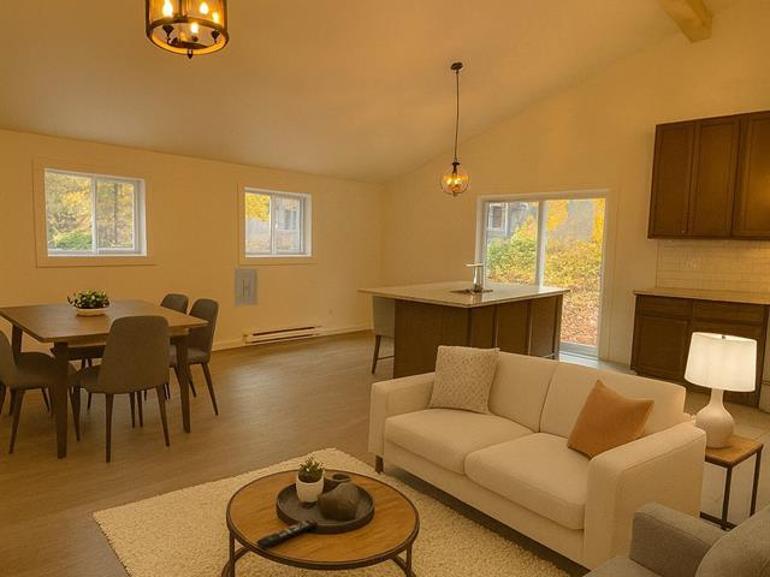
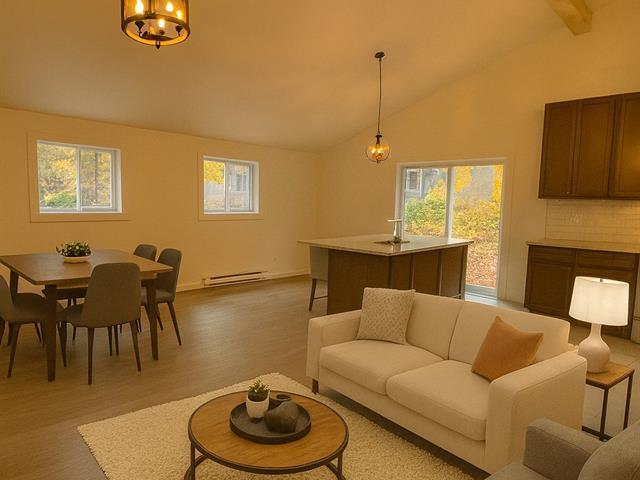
- wall art (245, 286)
- remote control (288, 533)
